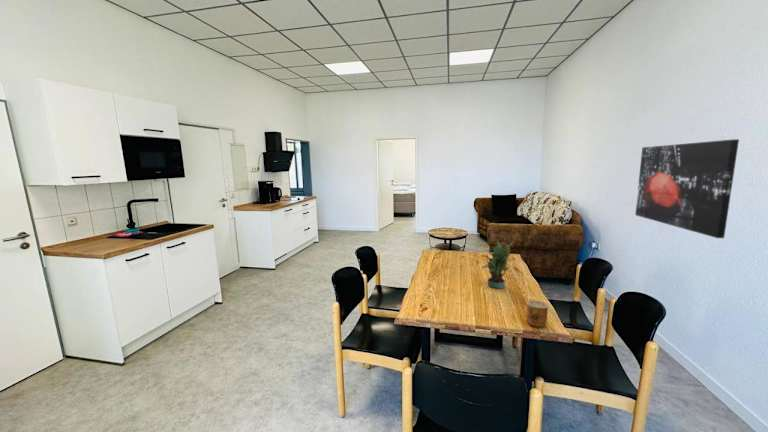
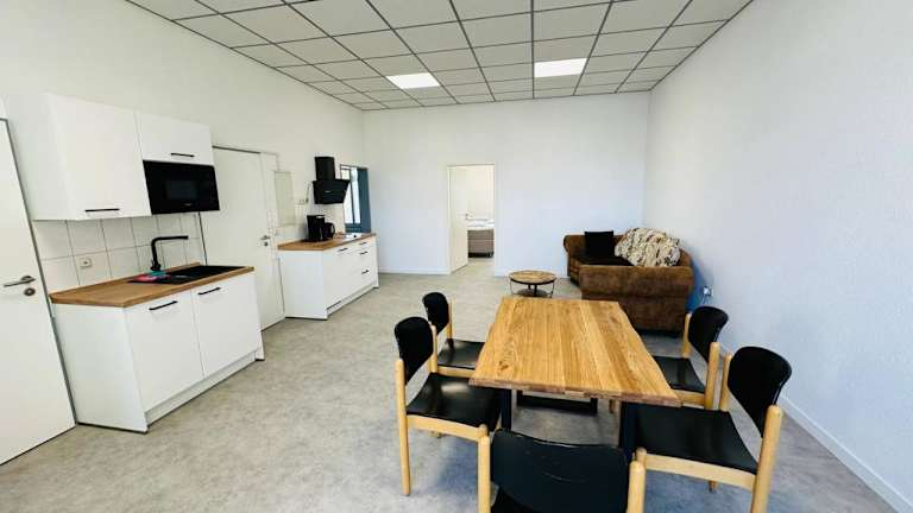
- potted plant (497, 263)
- cup (537, 313)
- wall art (676, 185)
